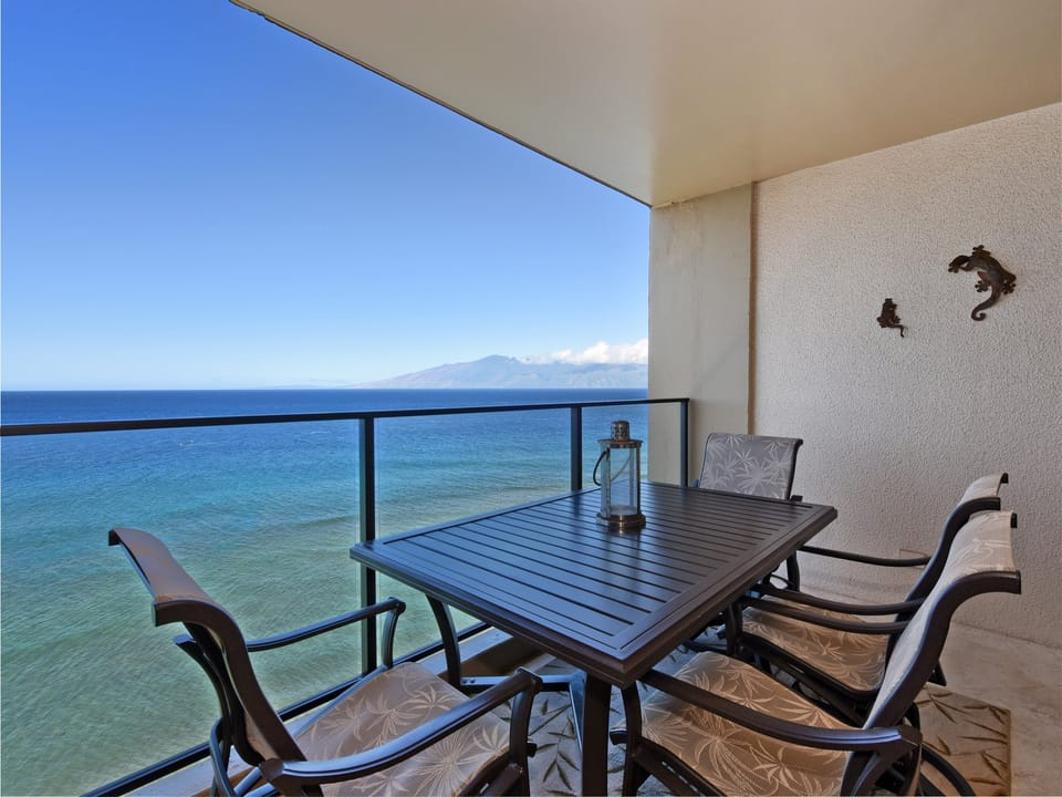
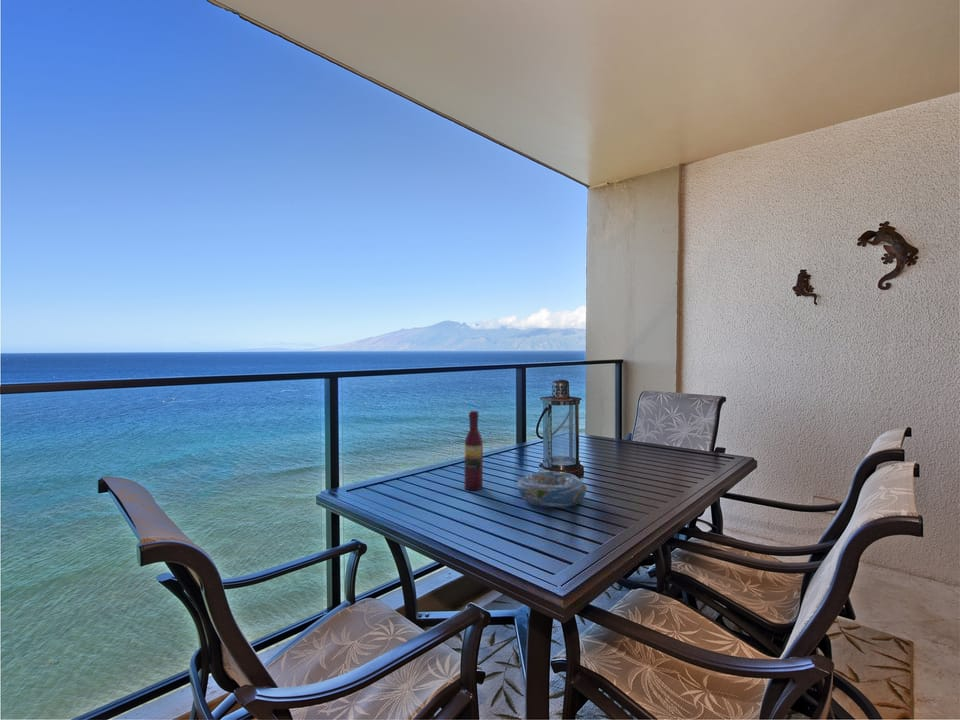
+ decorative bowl (551, 488)
+ wine bottle (473, 449)
